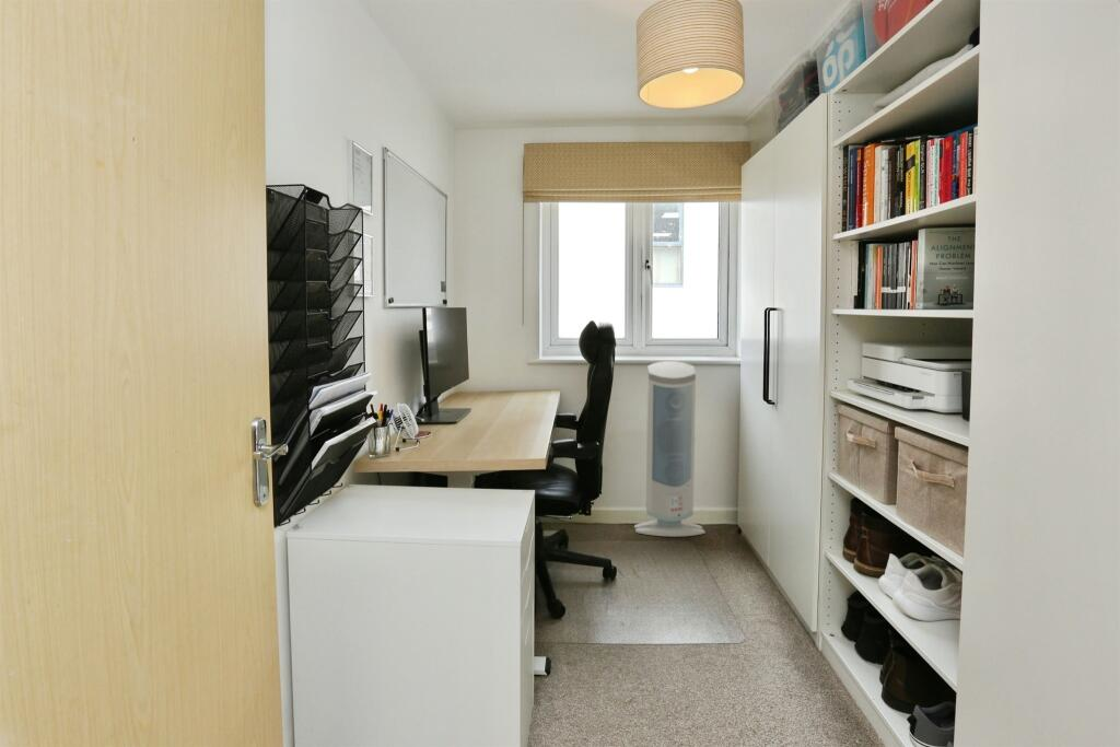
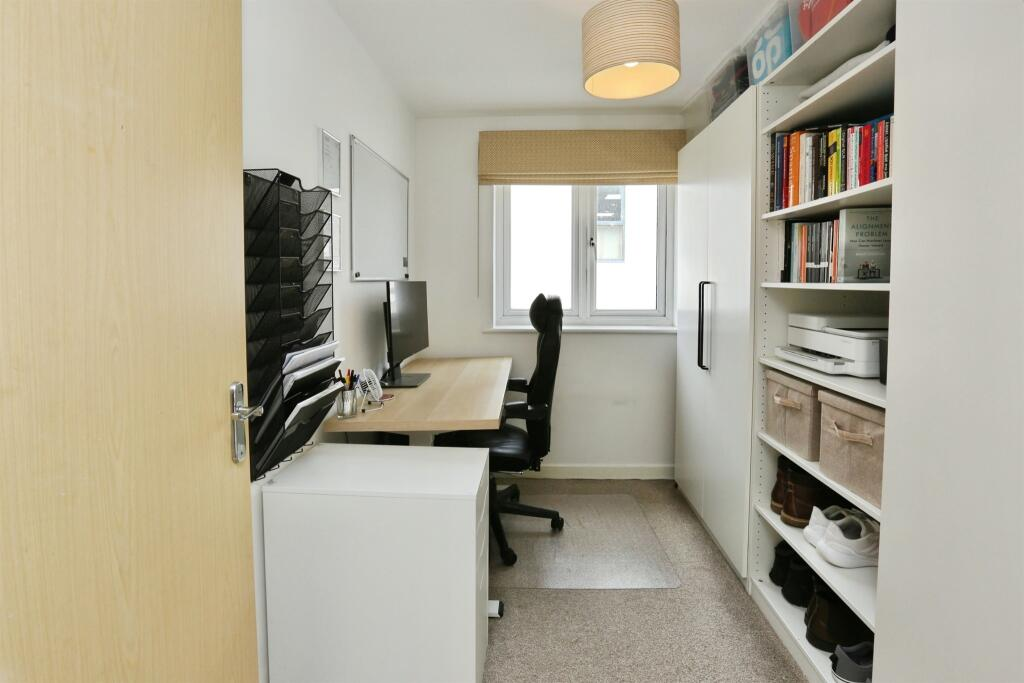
- air purifier (669, 446)
